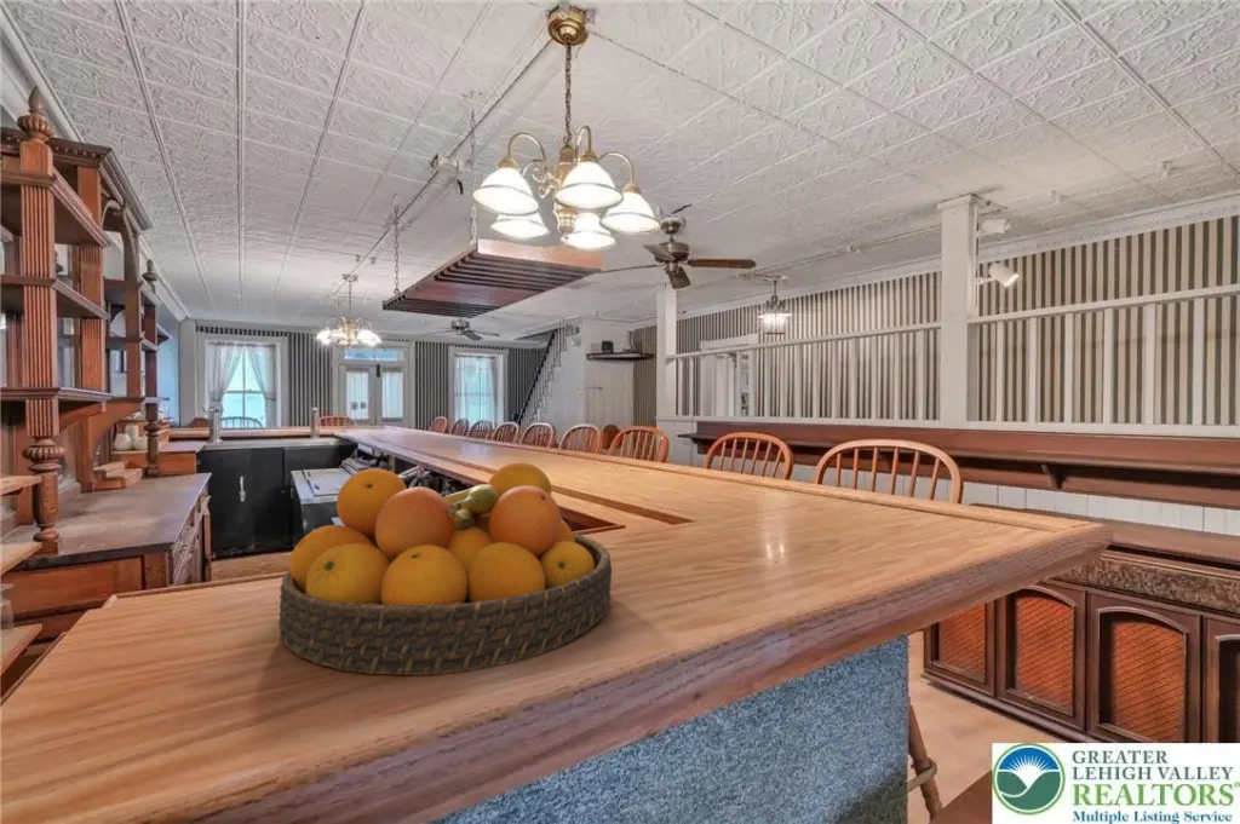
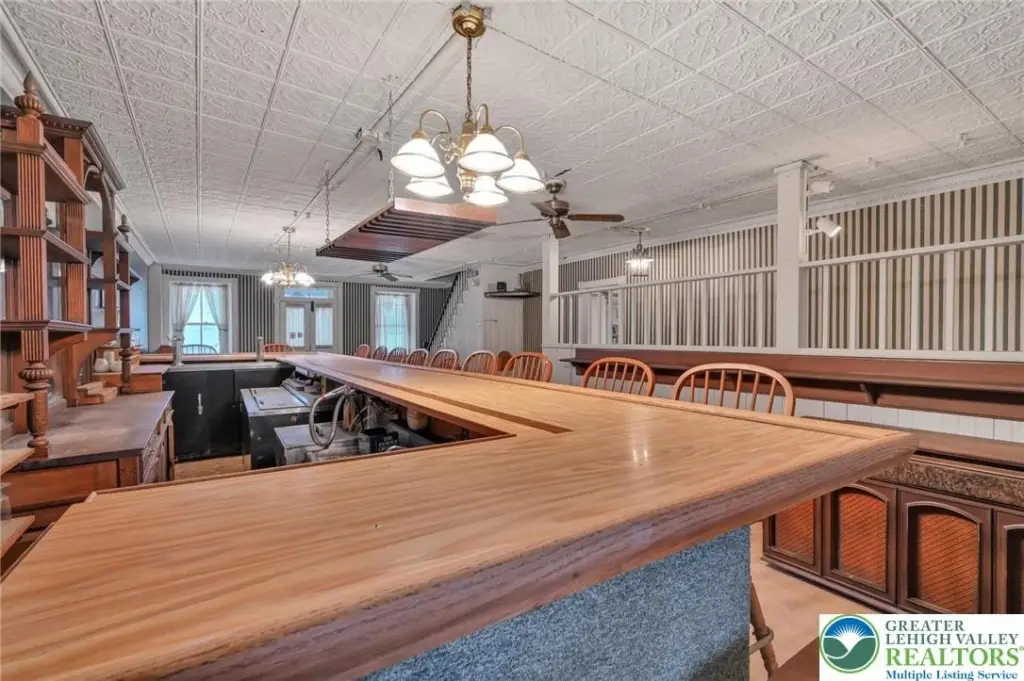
- fruit bowl (458, 536)
